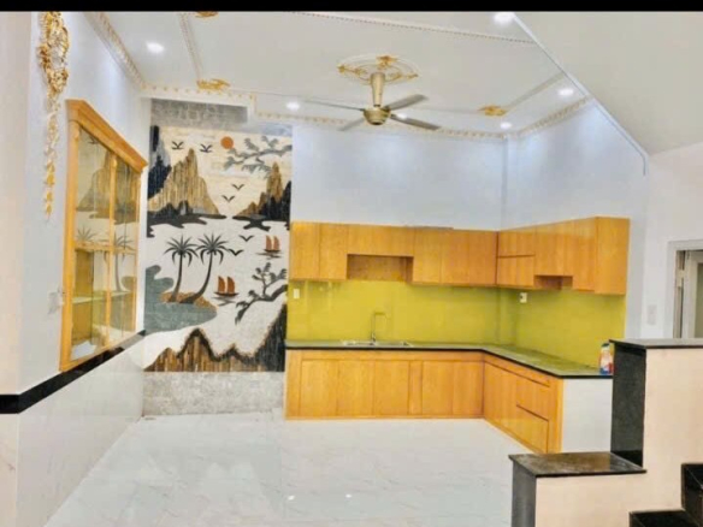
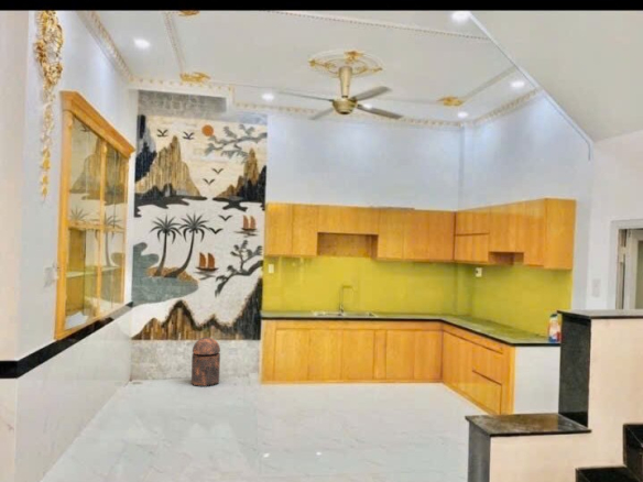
+ trash can (206, 360)
